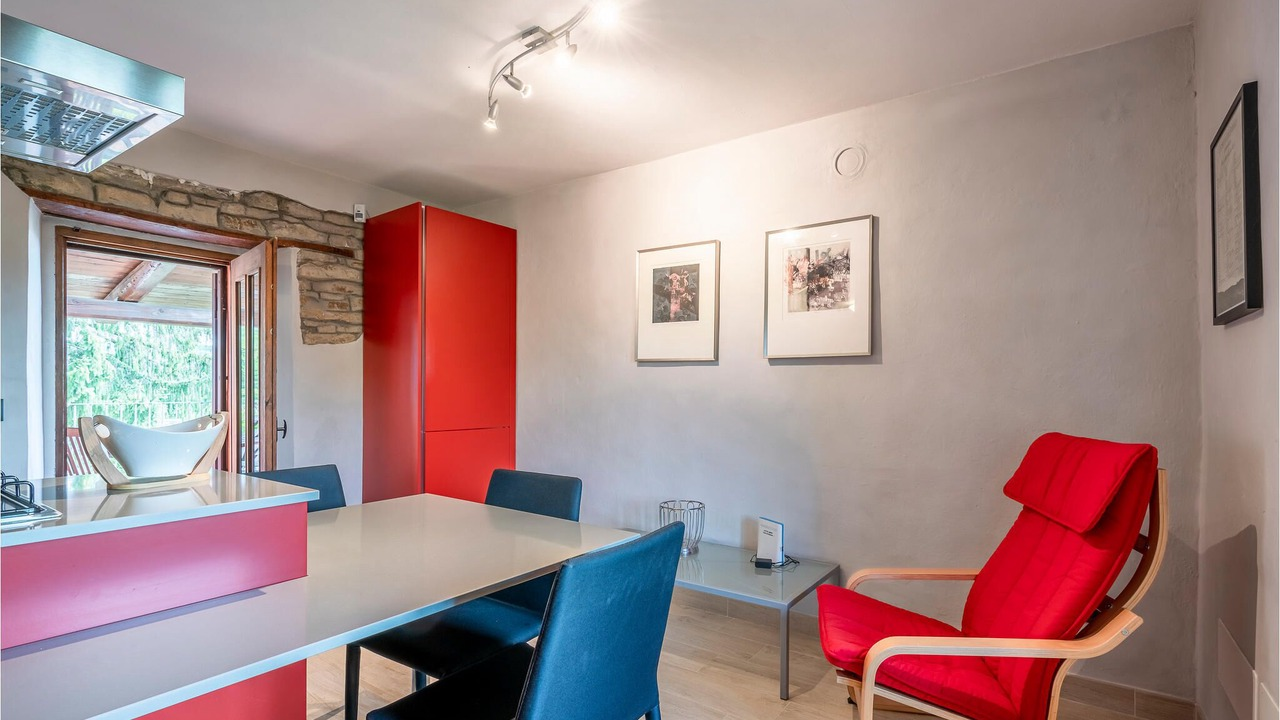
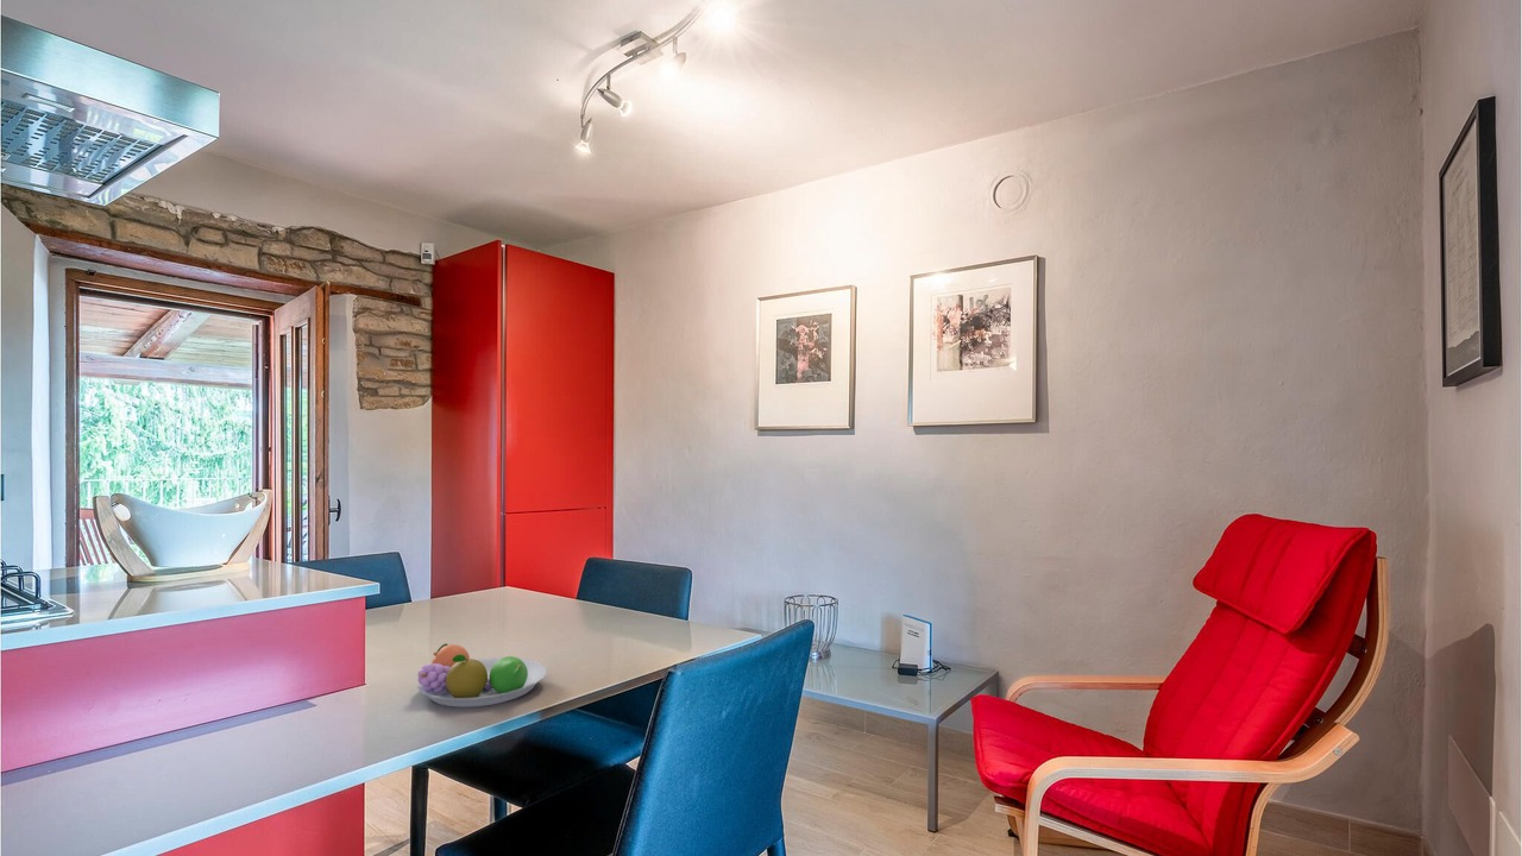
+ fruit bowl (484, 666)
